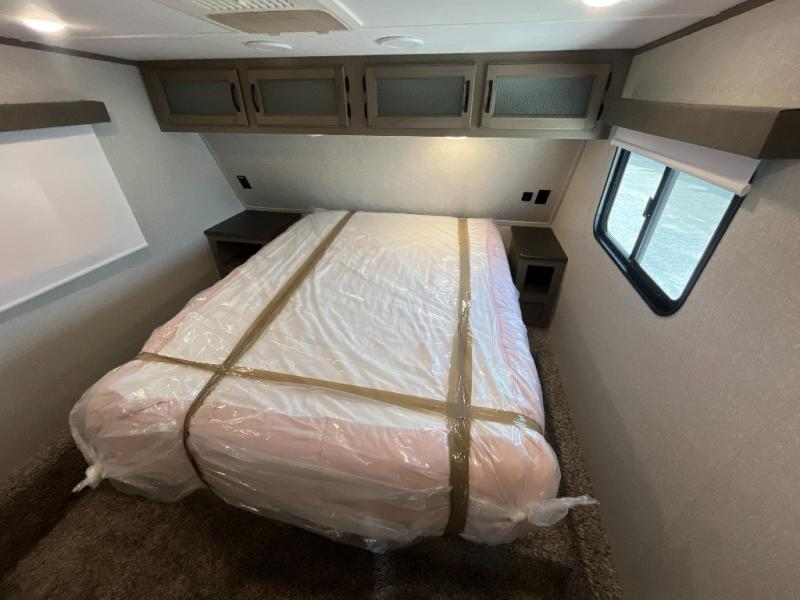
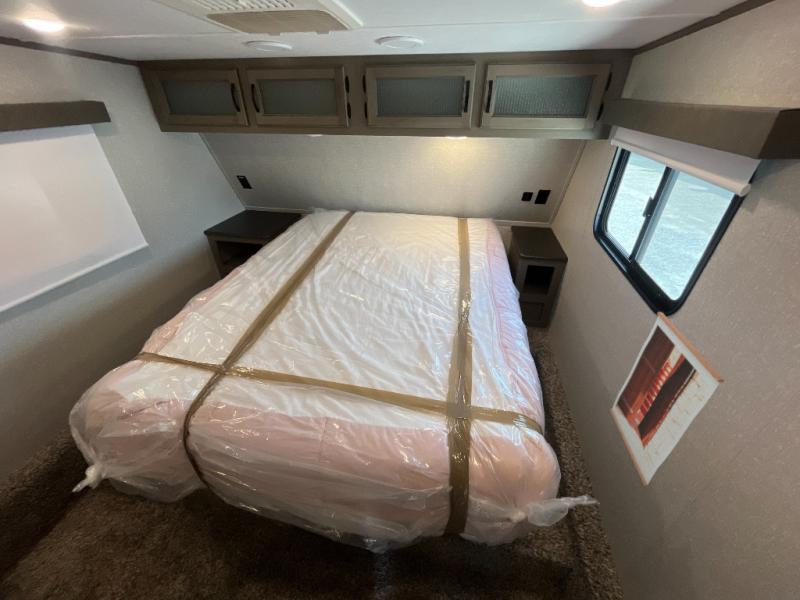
+ wall art (653, 398)
